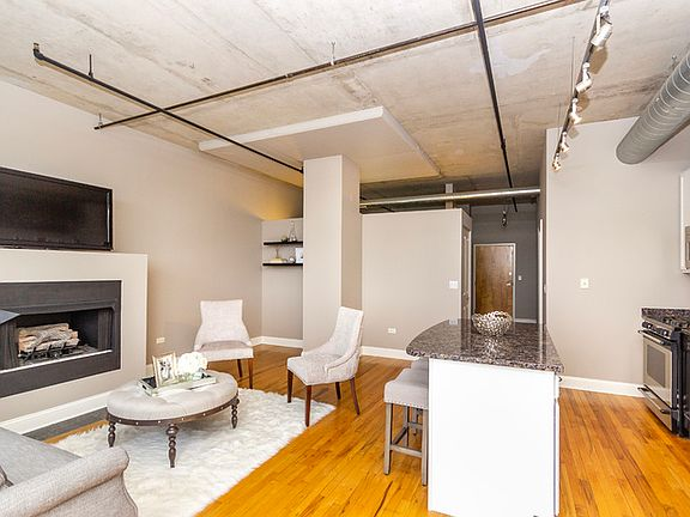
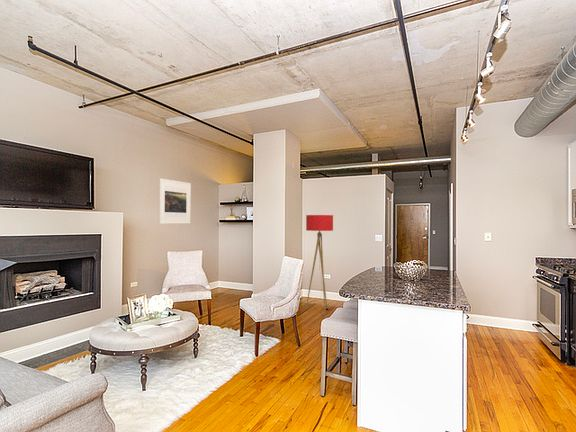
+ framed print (175, 202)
+ floor lamp (321, 262)
